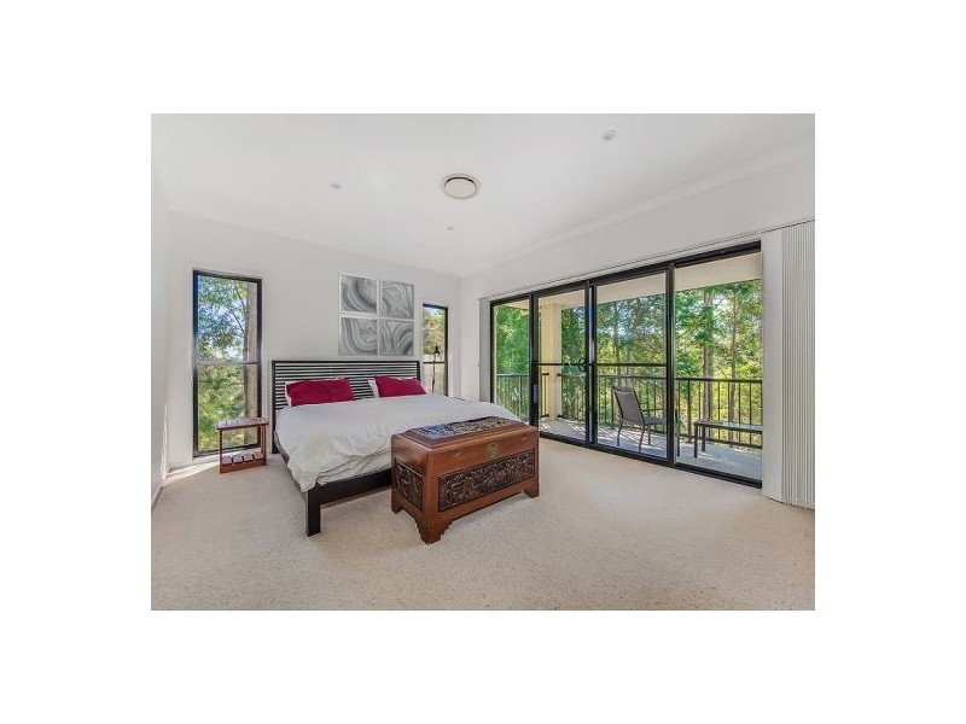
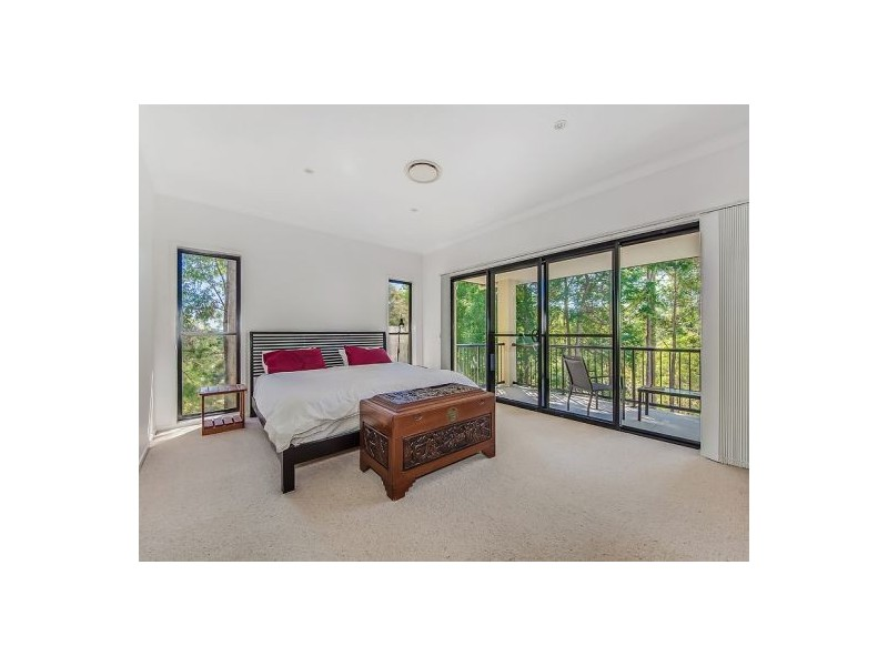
- wall art (379, 319)
